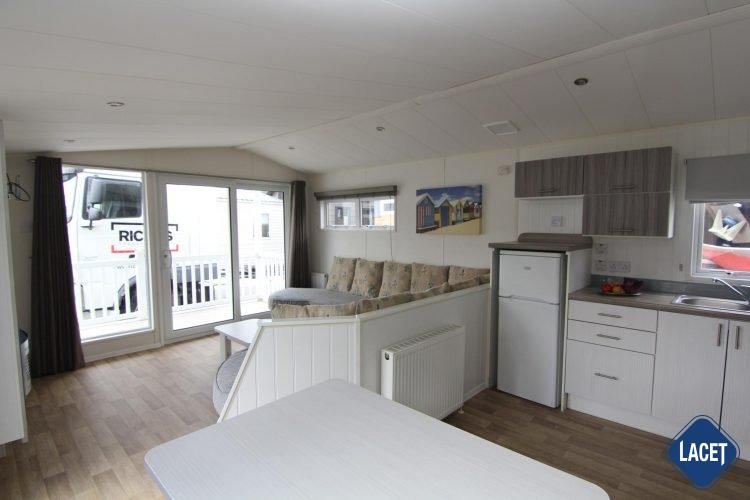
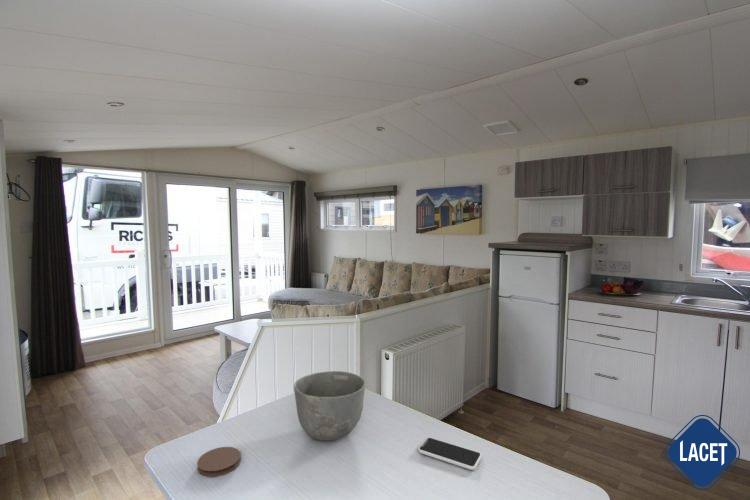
+ bowl (330, 407)
+ smartphone (449, 452)
+ coaster (219, 460)
